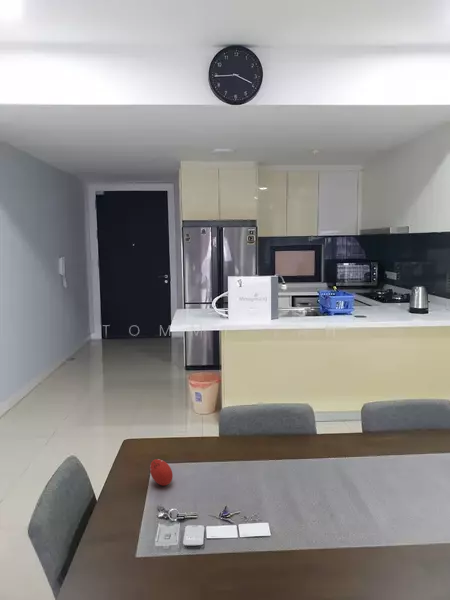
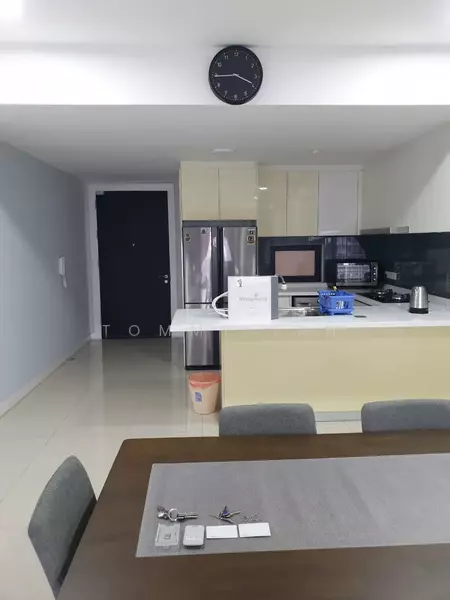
- fruit (161, 471)
